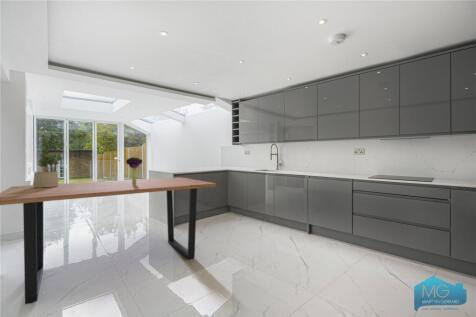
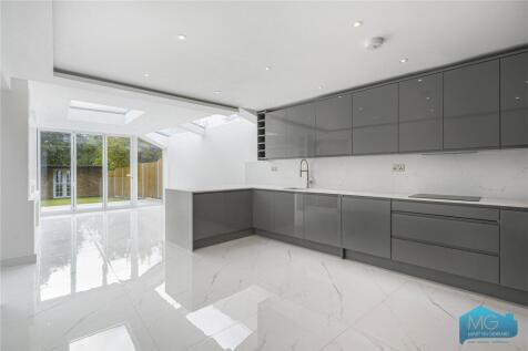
- dining table (119, 194)
- potted plant (49, 161)
- bouquet (134, 170)
